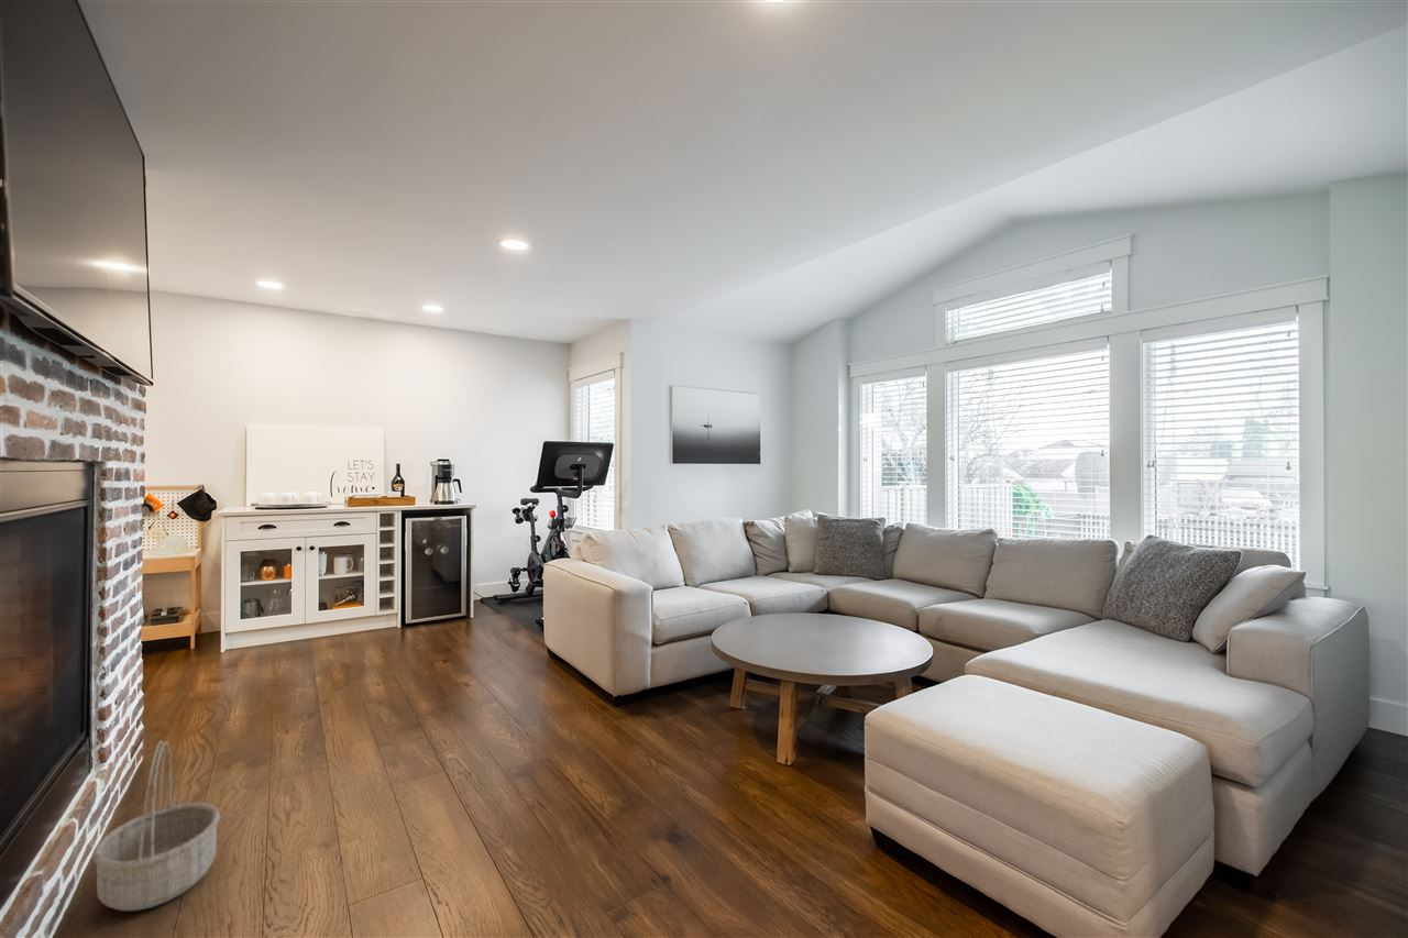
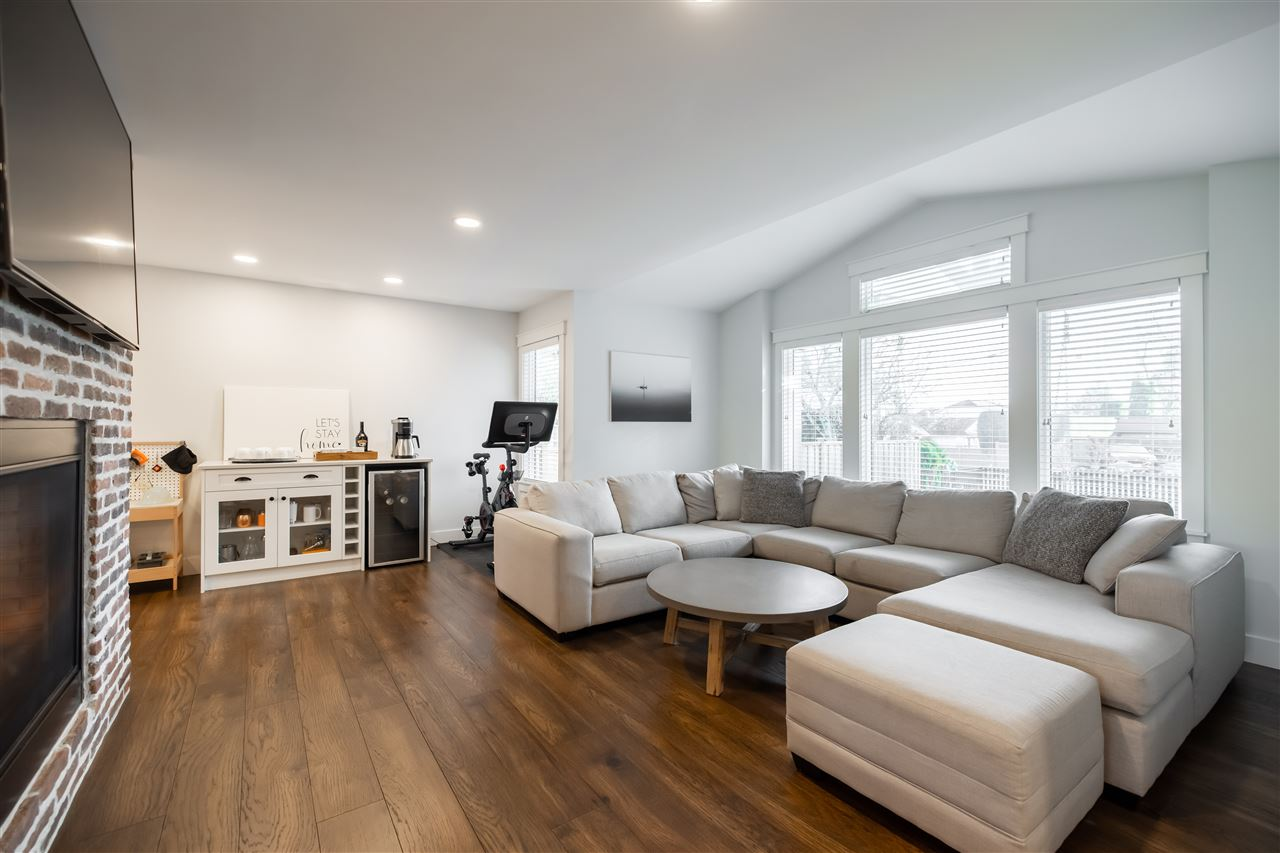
- basket (160, 814)
